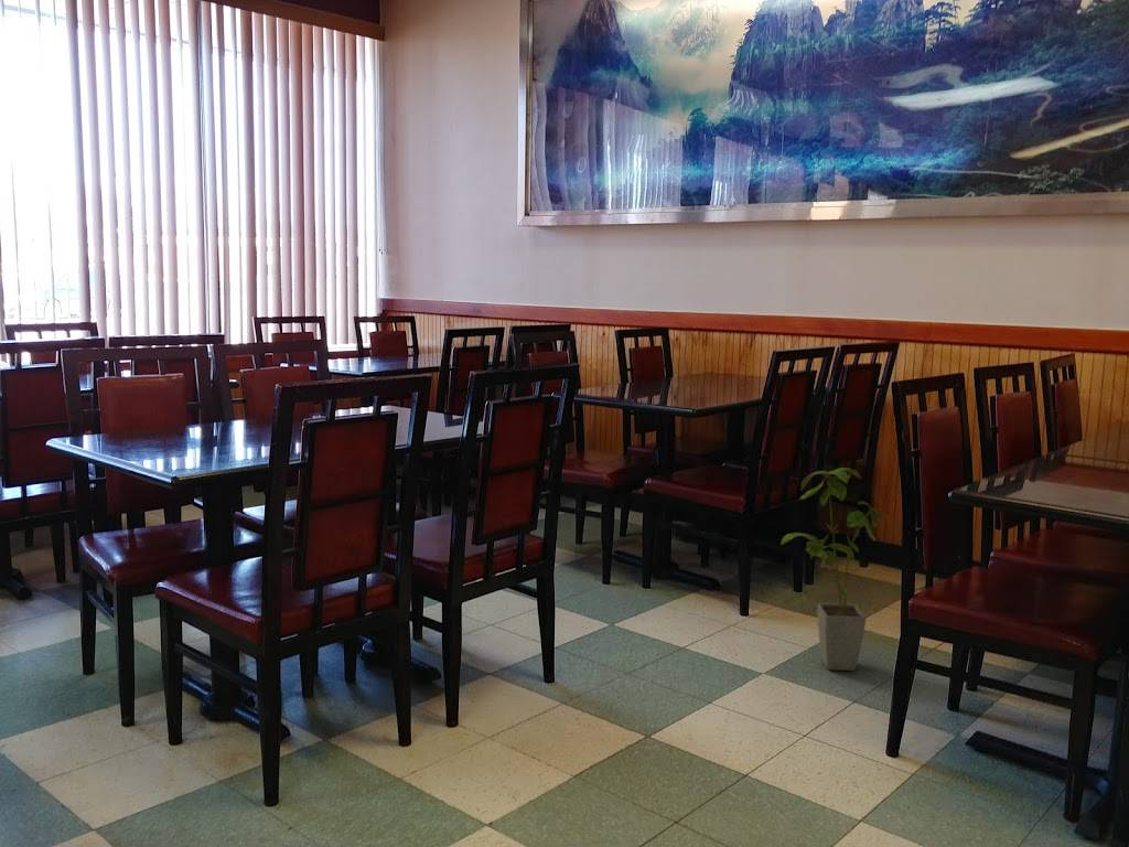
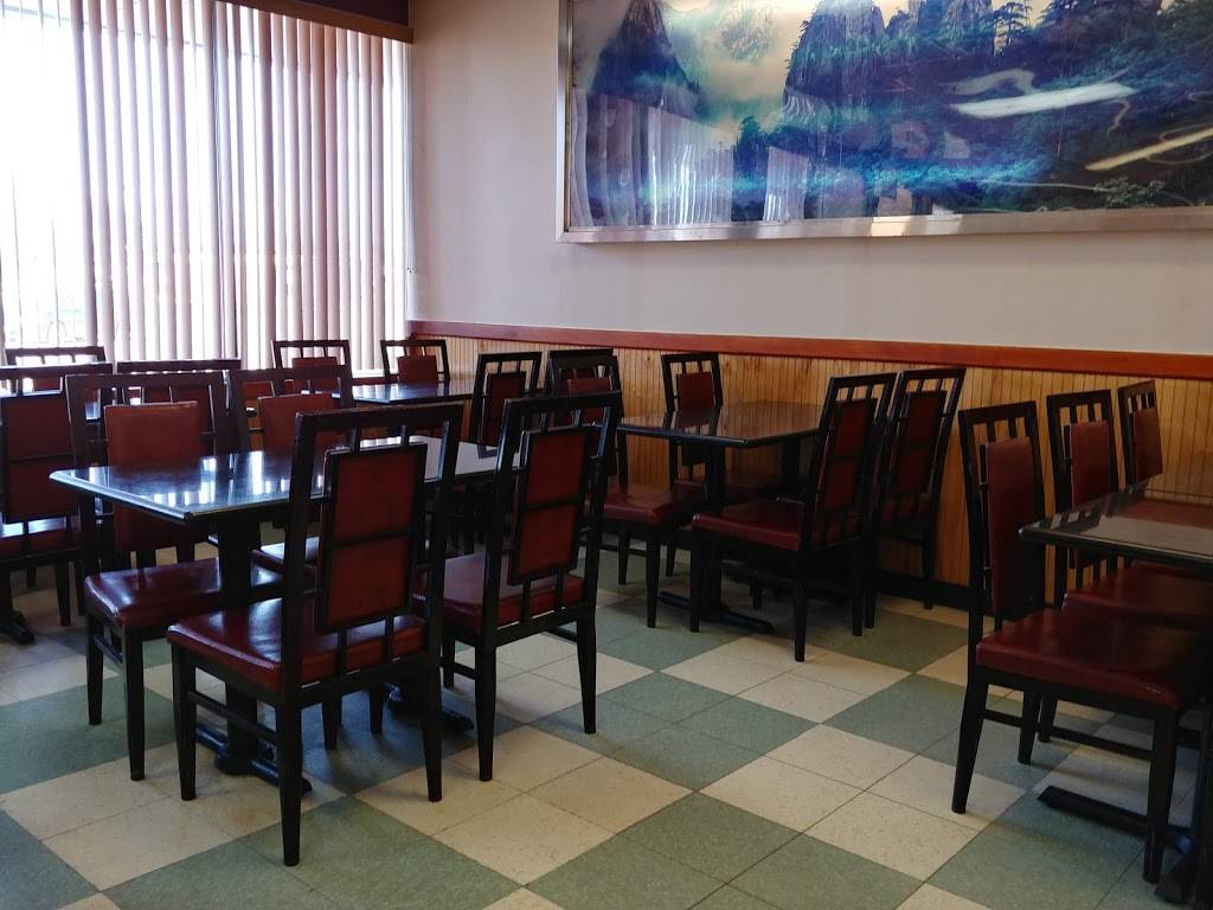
- house plant (830, 566)
